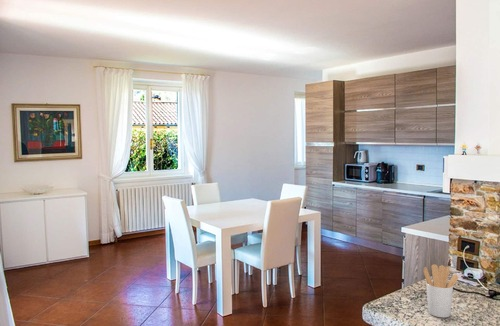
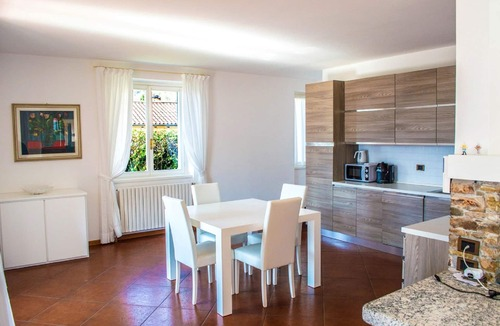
- utensil holder (439, 289)
